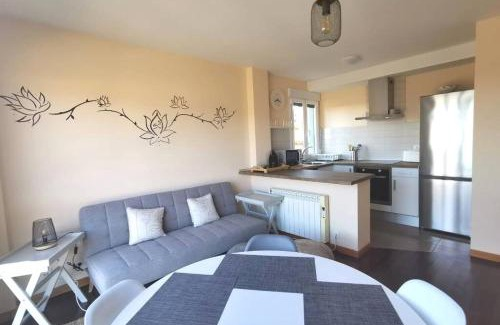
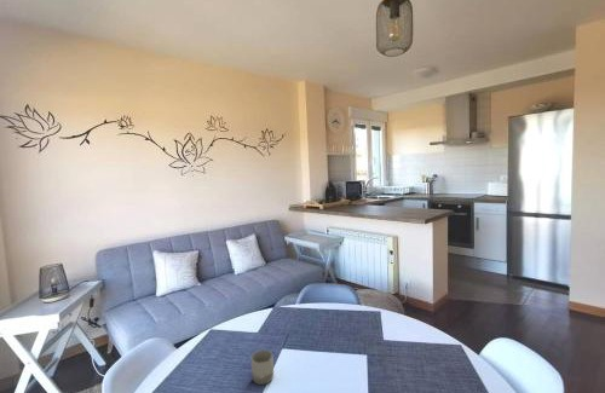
+ cup (263, 364)
